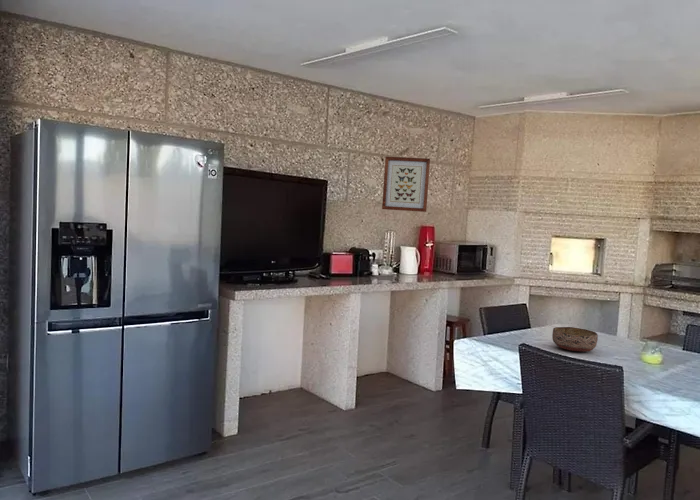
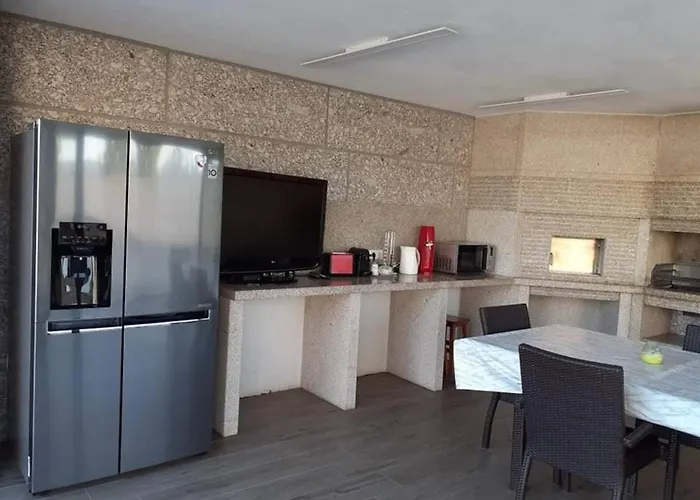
- bowl (574, 340)
- wall art (405, 184)
